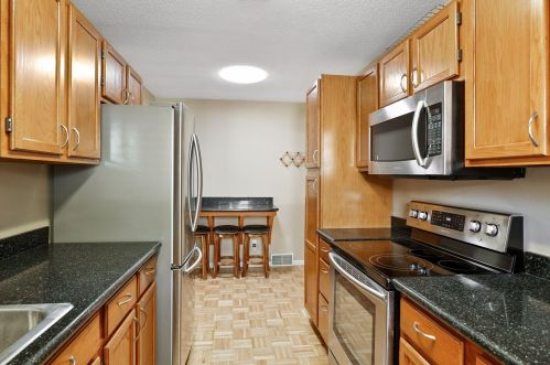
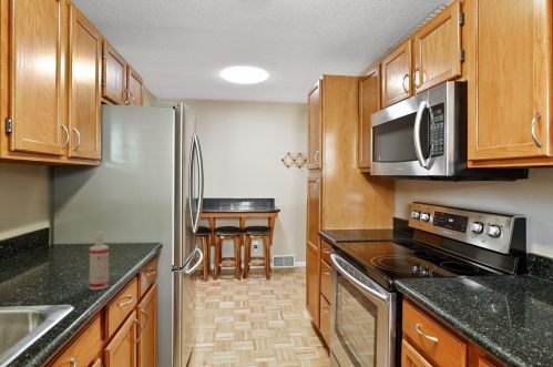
+ spray bottle (99, 259)
